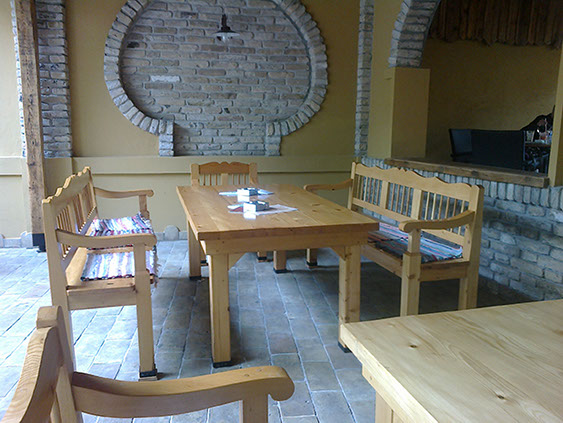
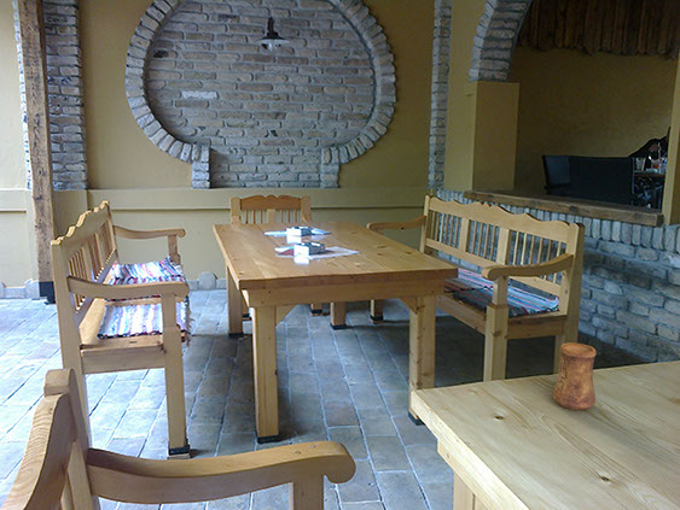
+ cup (575, 376)
